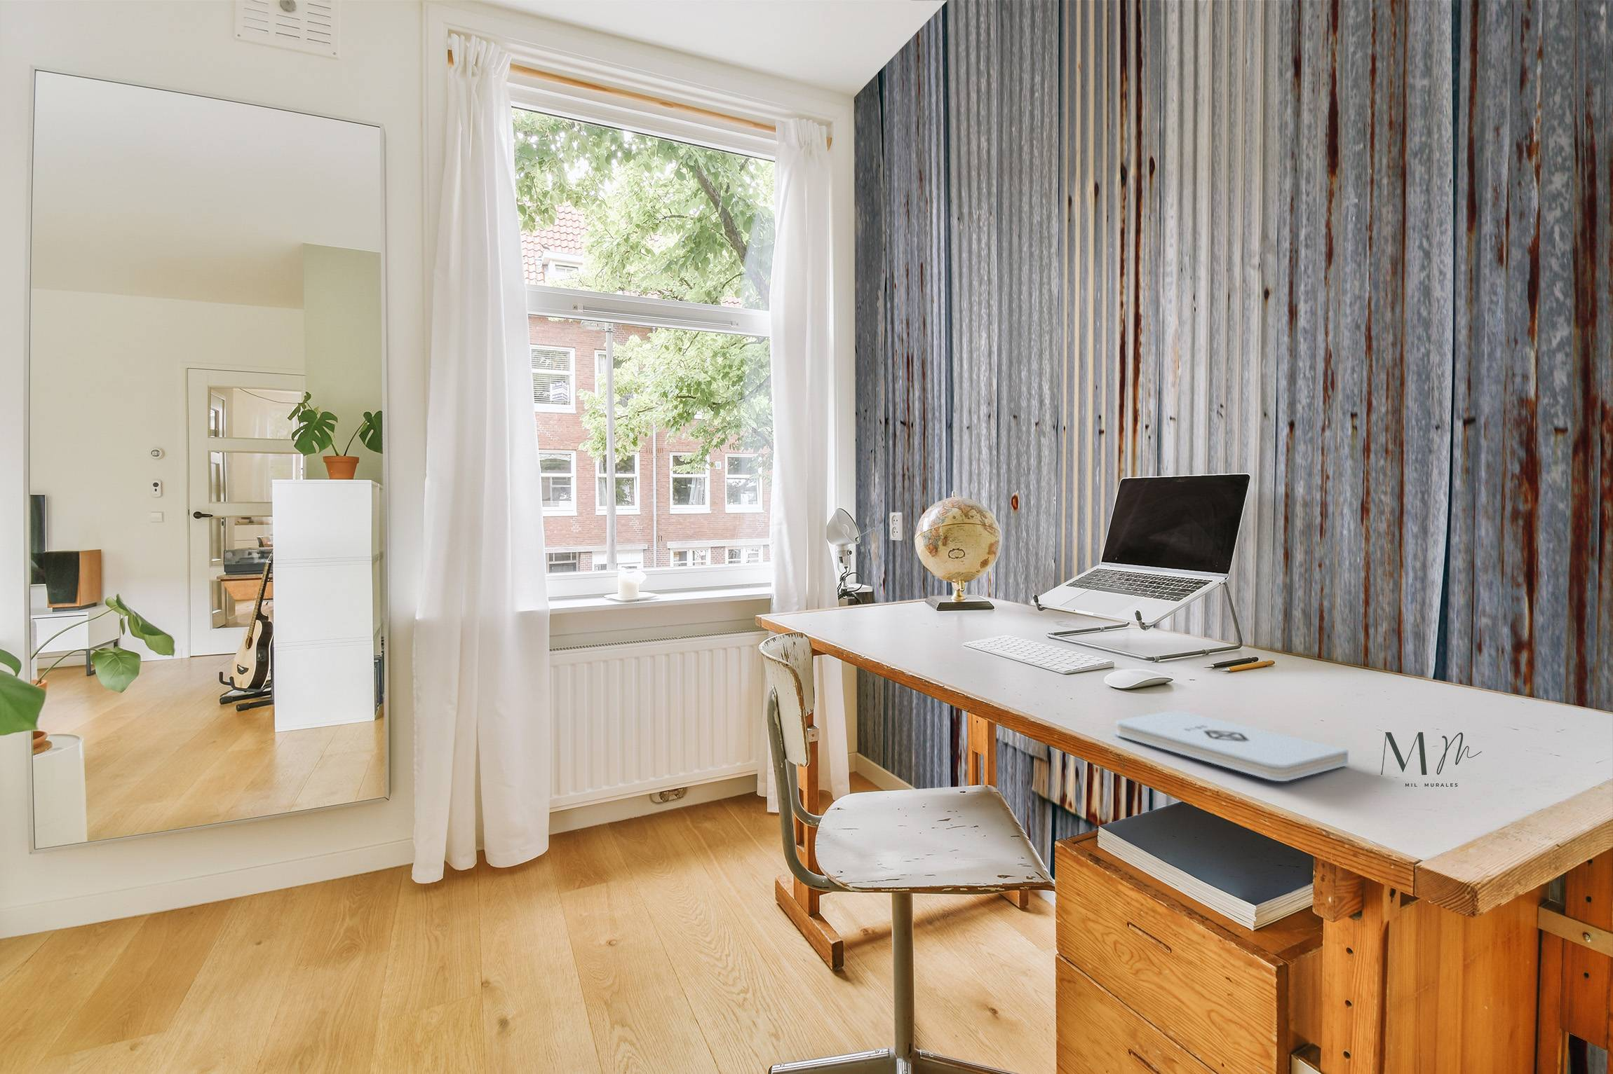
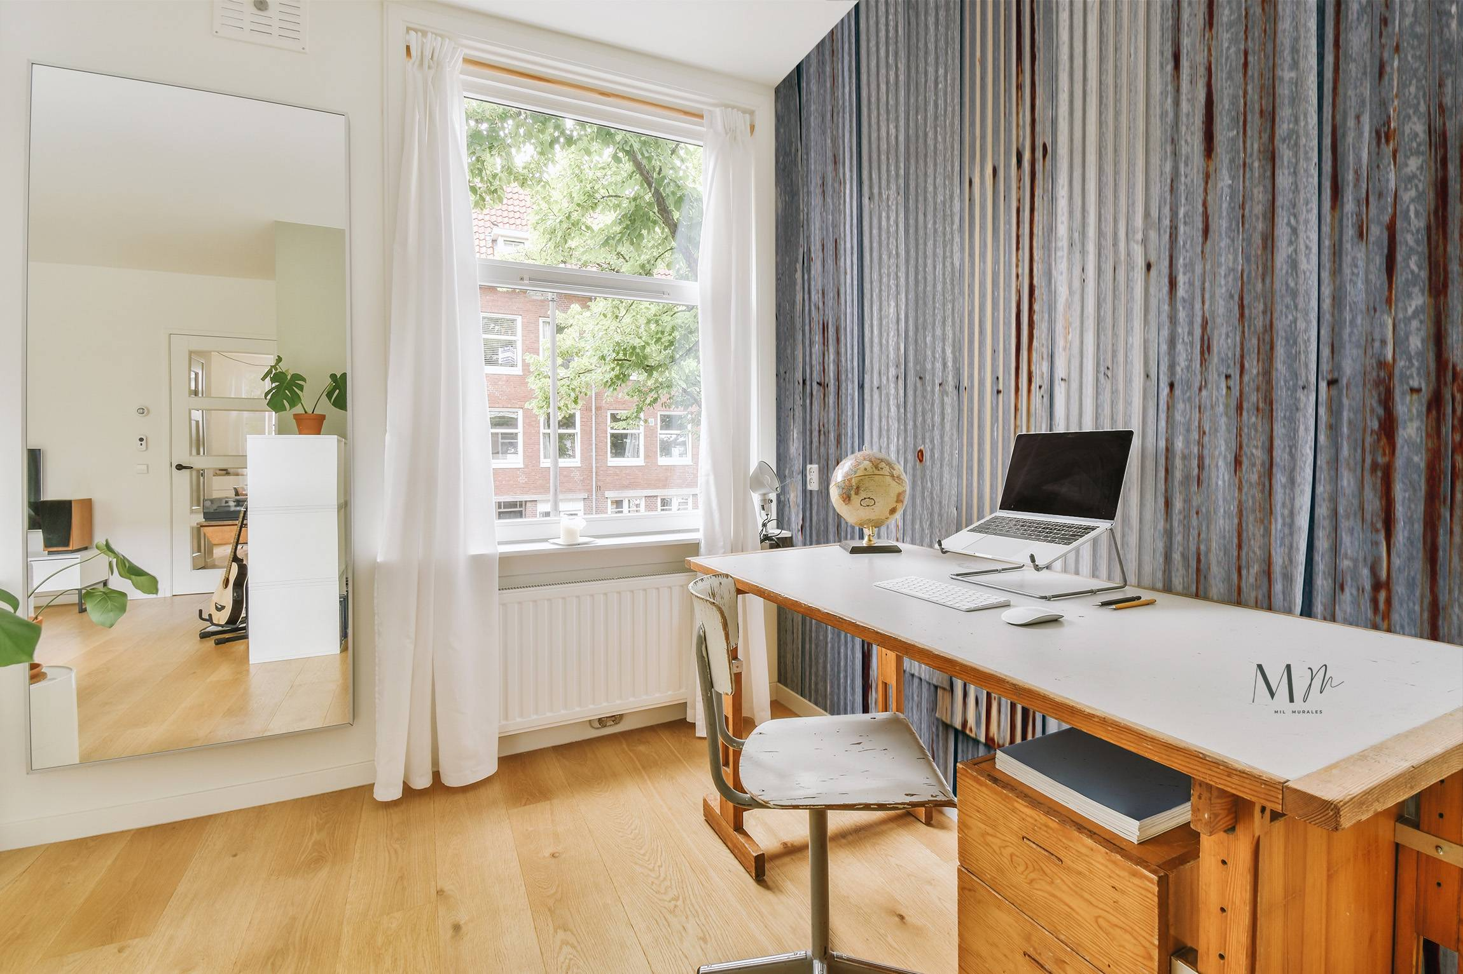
- notepad (1221, 741)
